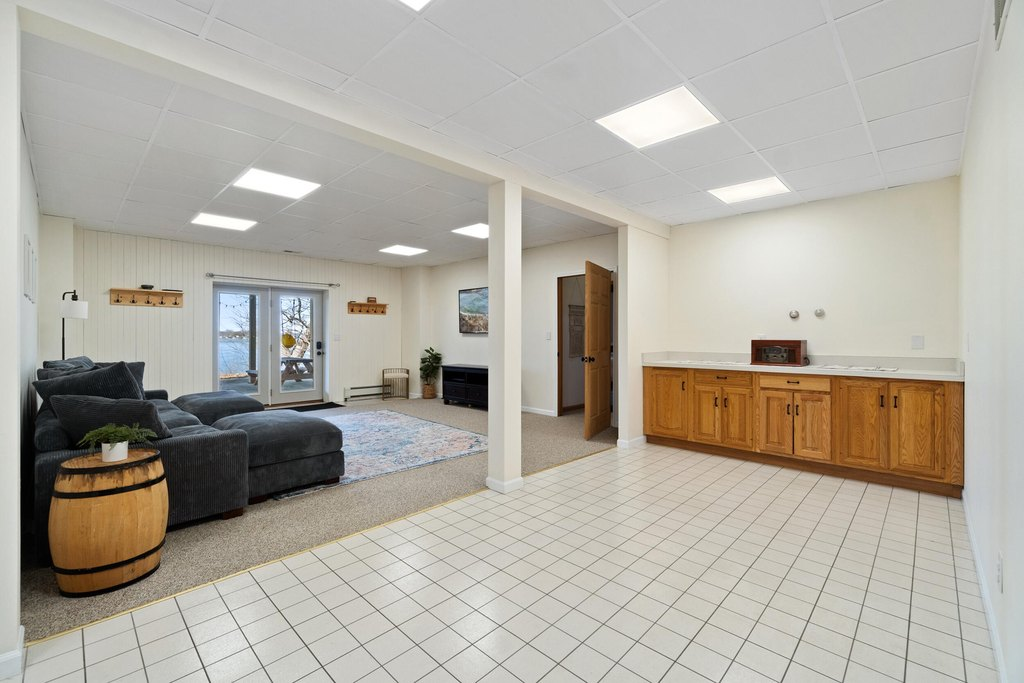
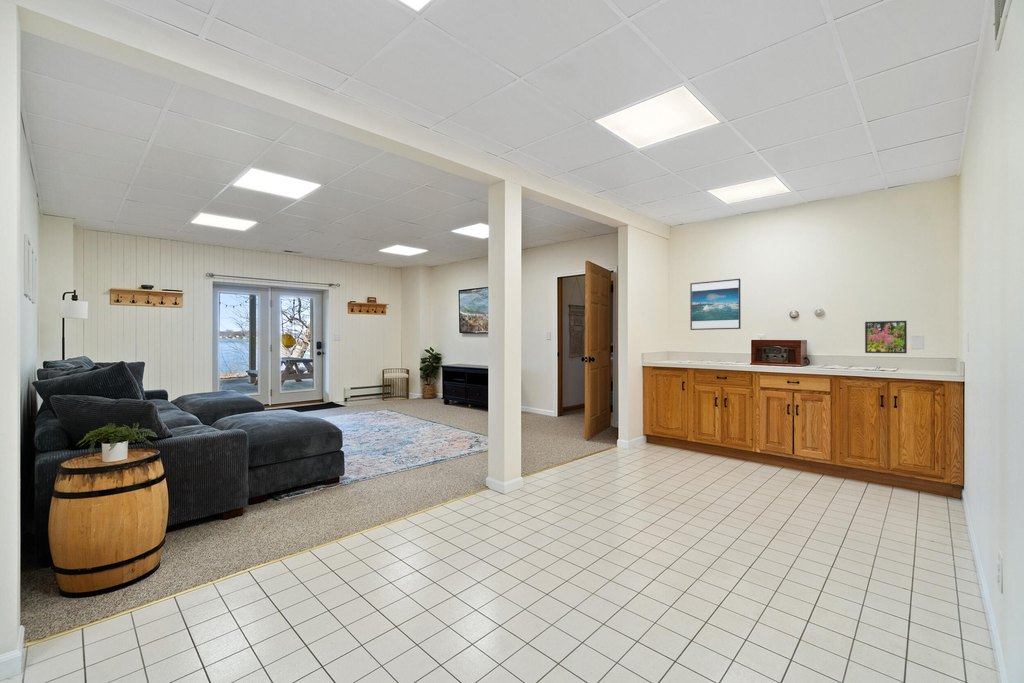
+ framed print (714, 305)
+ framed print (885, 337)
